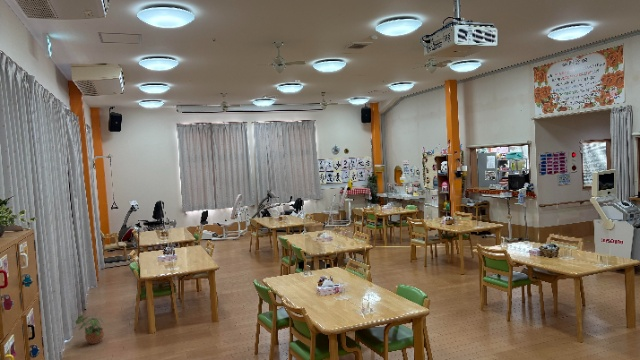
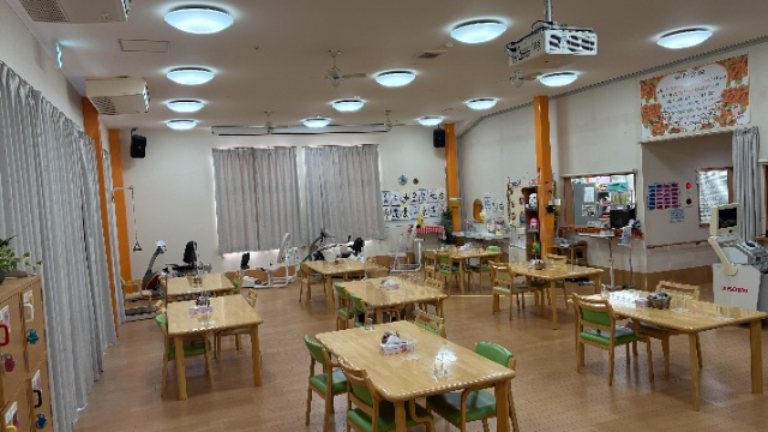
- potted plant (89, 328)
